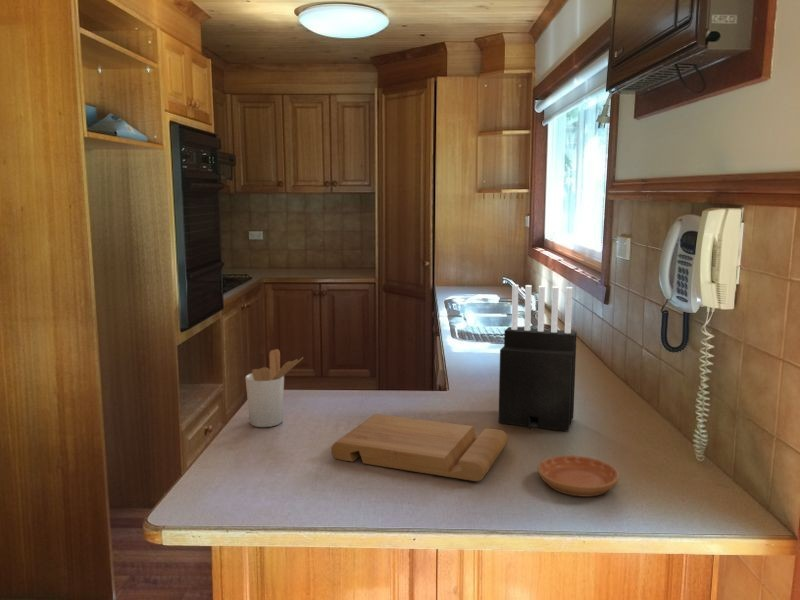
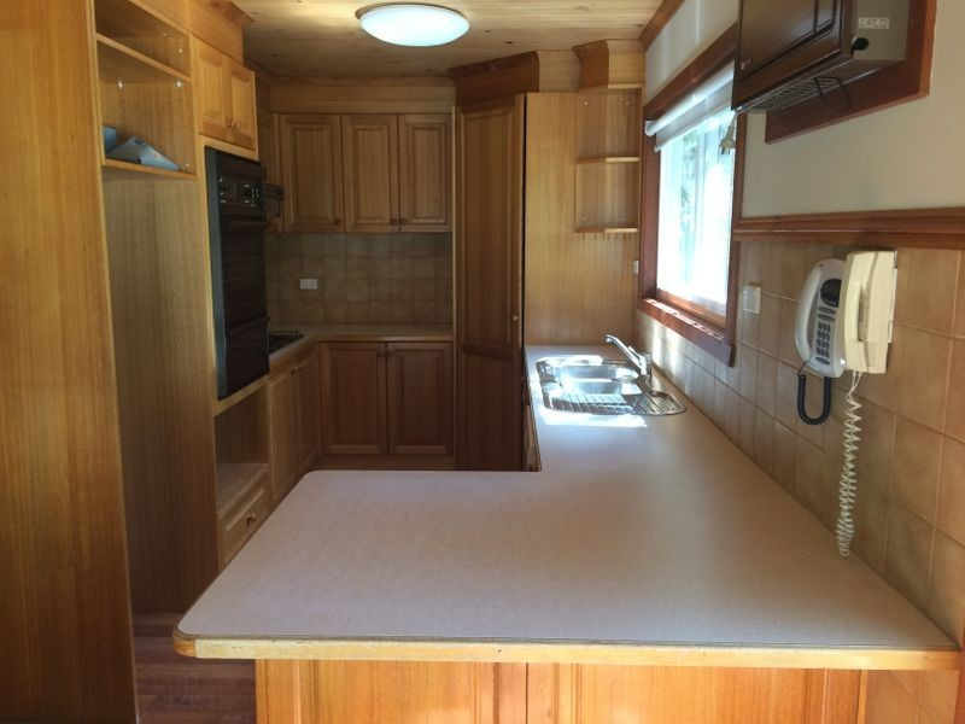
- utensil holder (274, 388)
- cutting board (421, 444)
- saucer (577, 476)
- knife block (537, 355)
